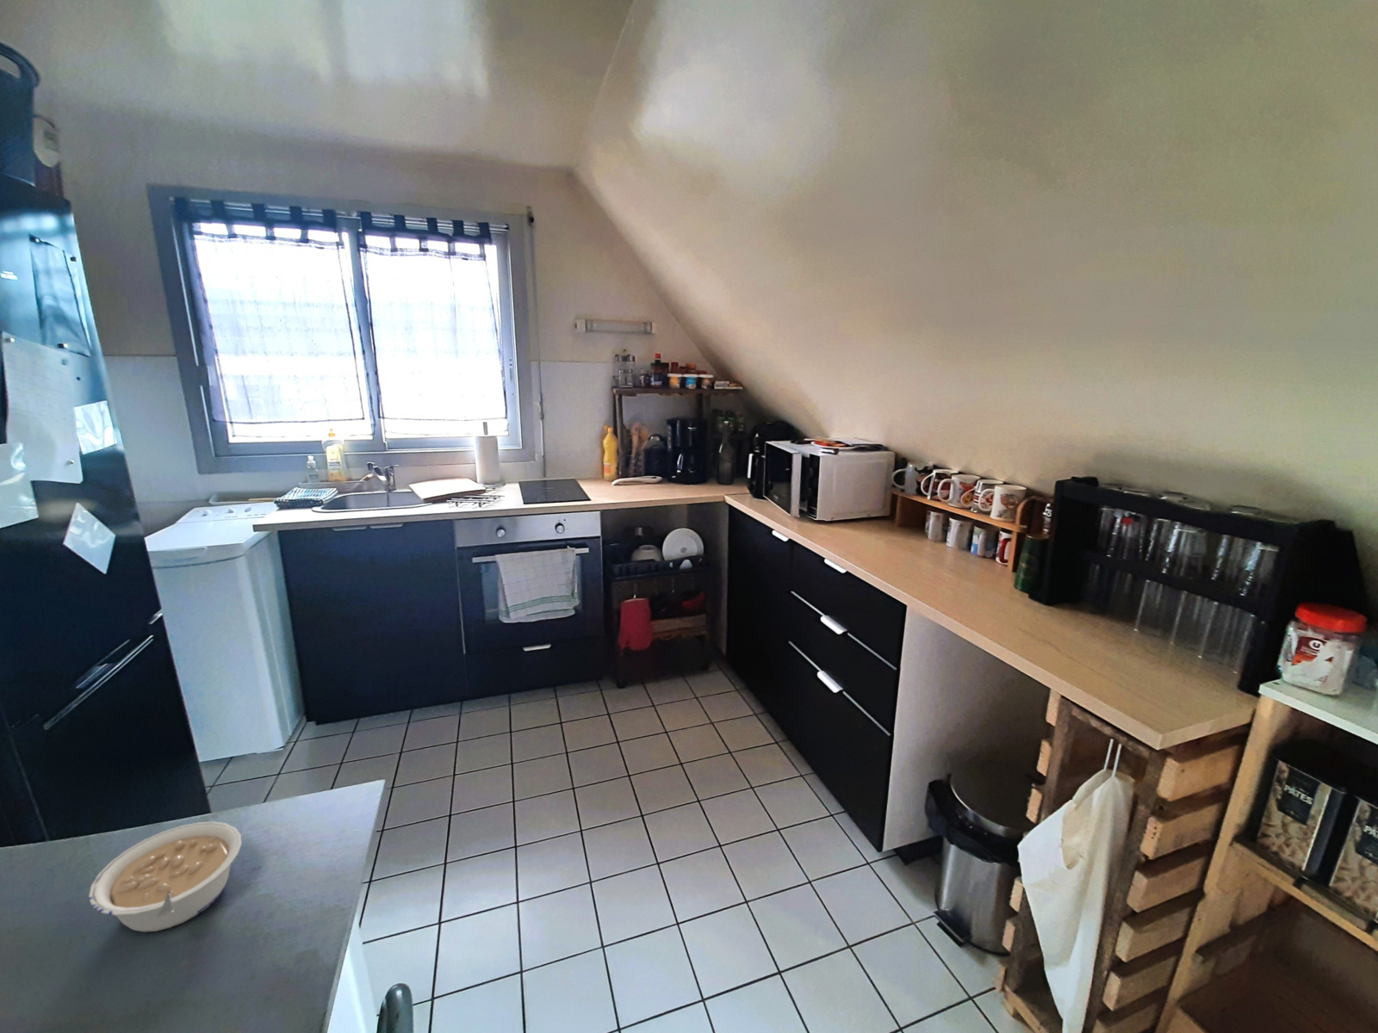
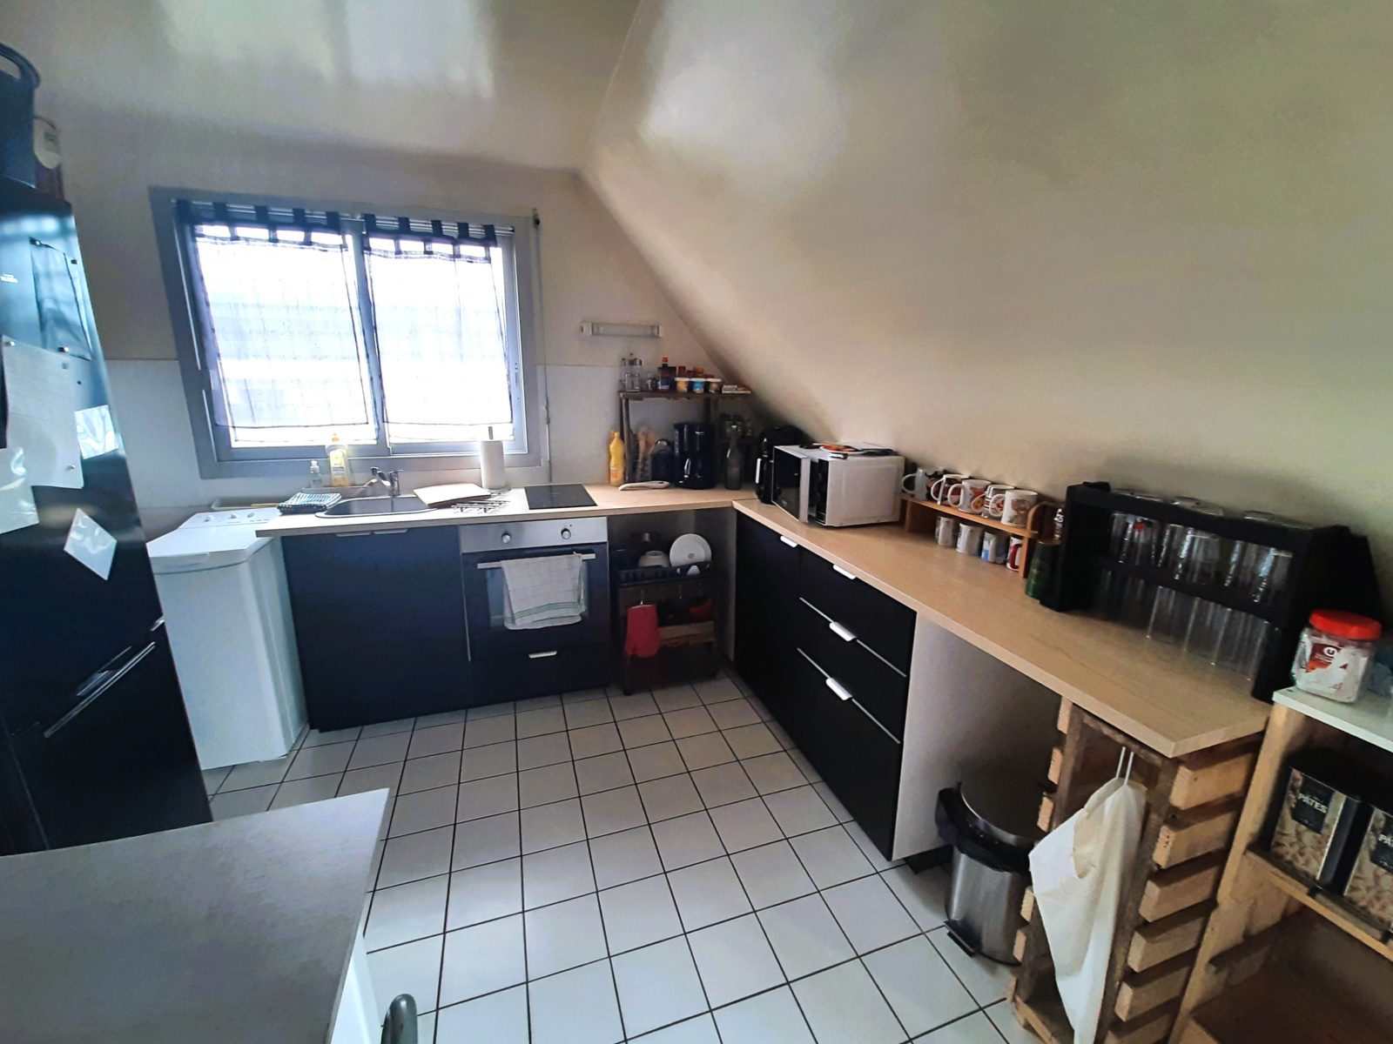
- legume (177, 878)
